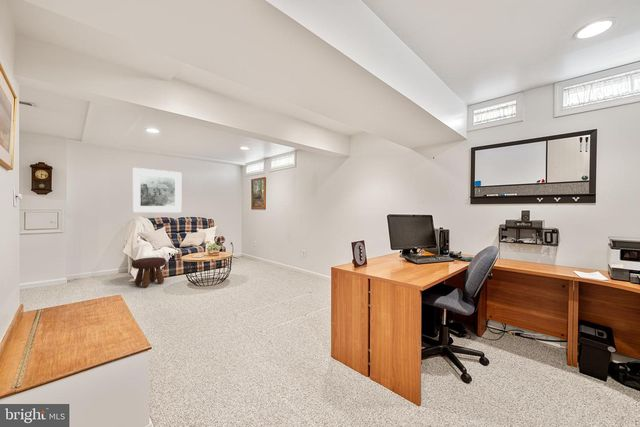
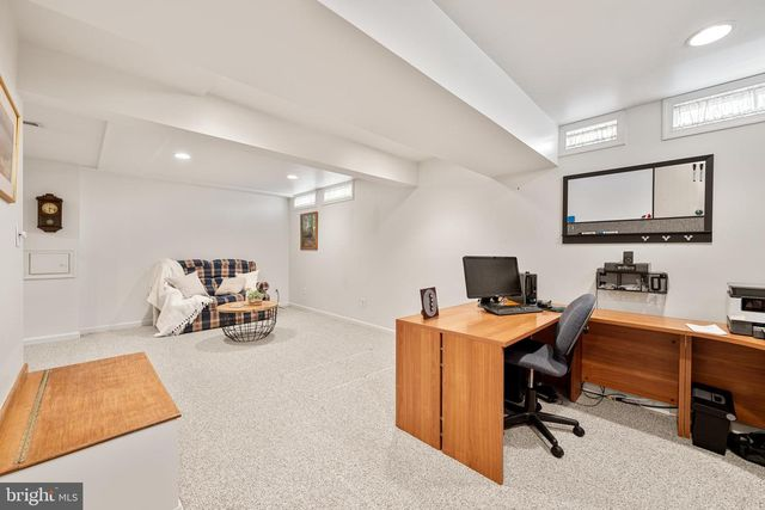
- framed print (158, 191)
- footstool (149, 271)
